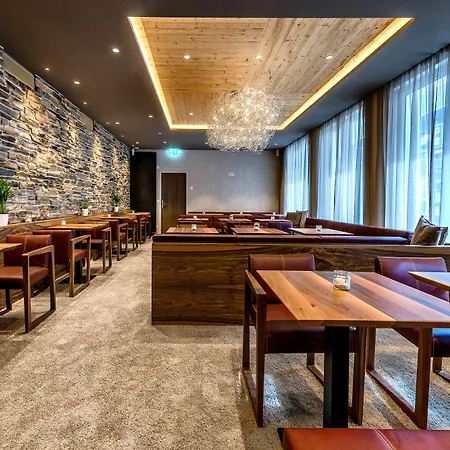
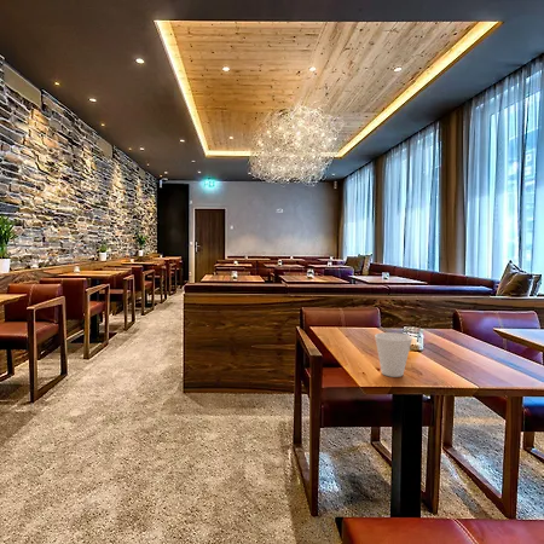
+ cup (392, 354)
